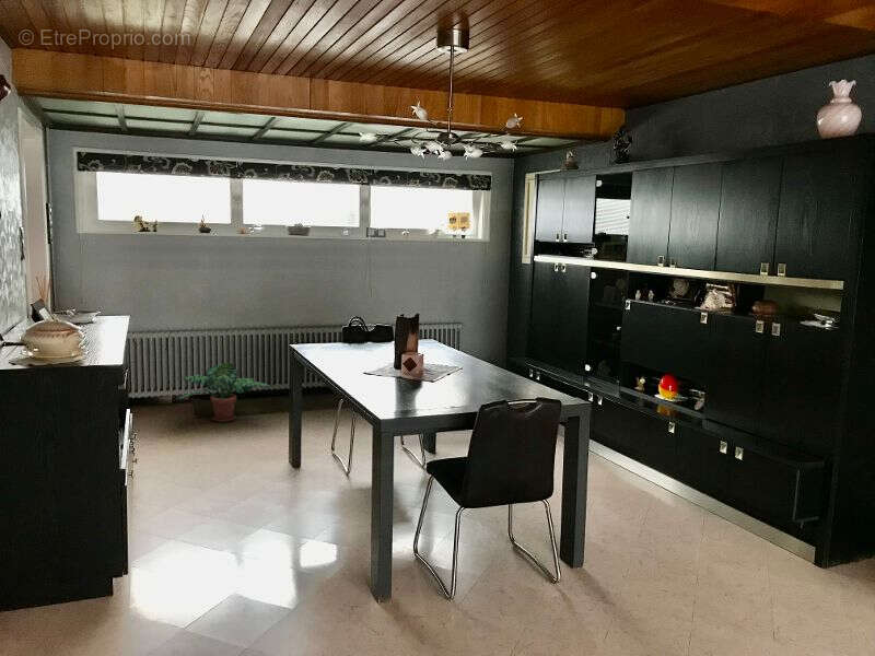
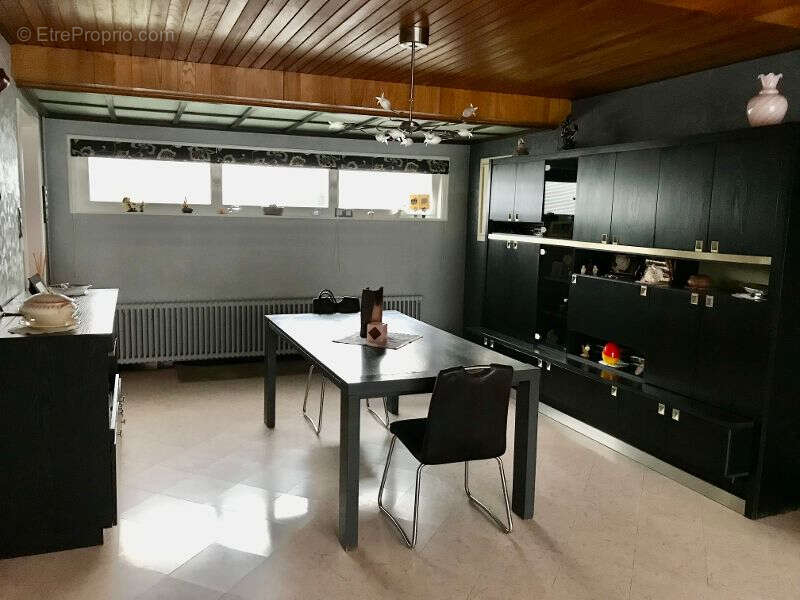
- potted plant (222, 387)
